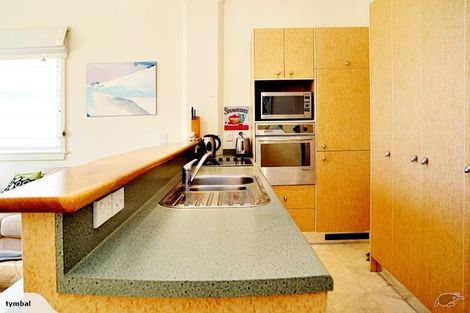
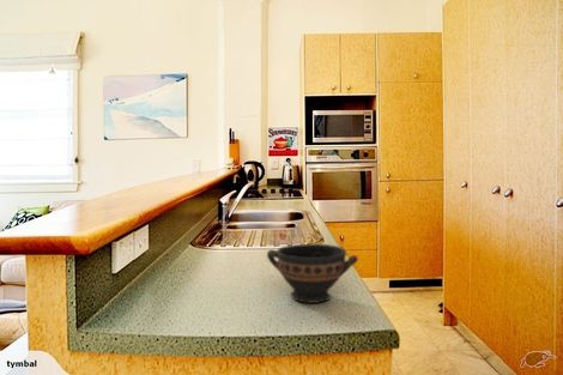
+ bowl (310, 272)
